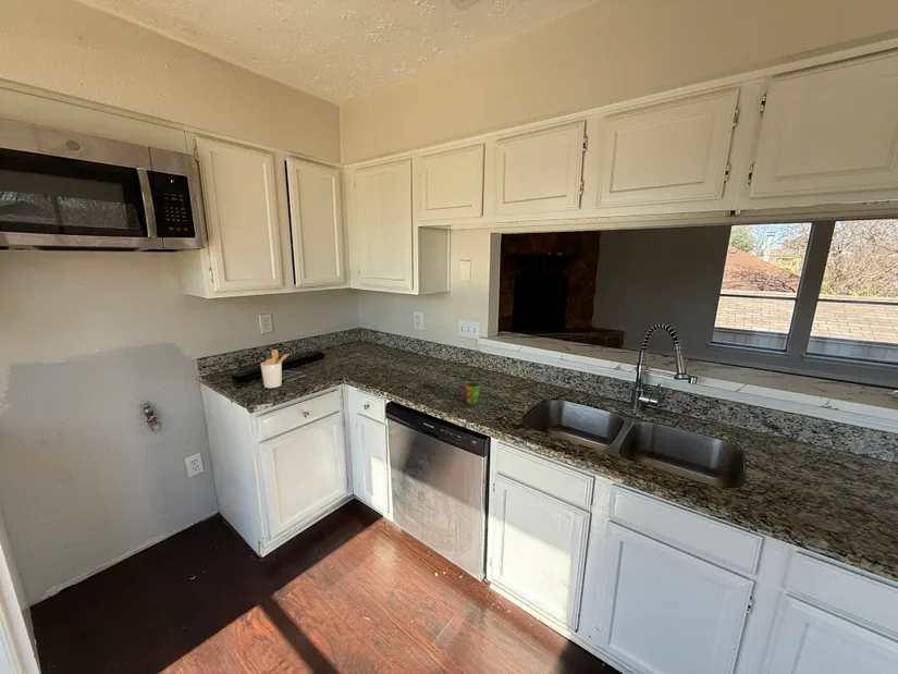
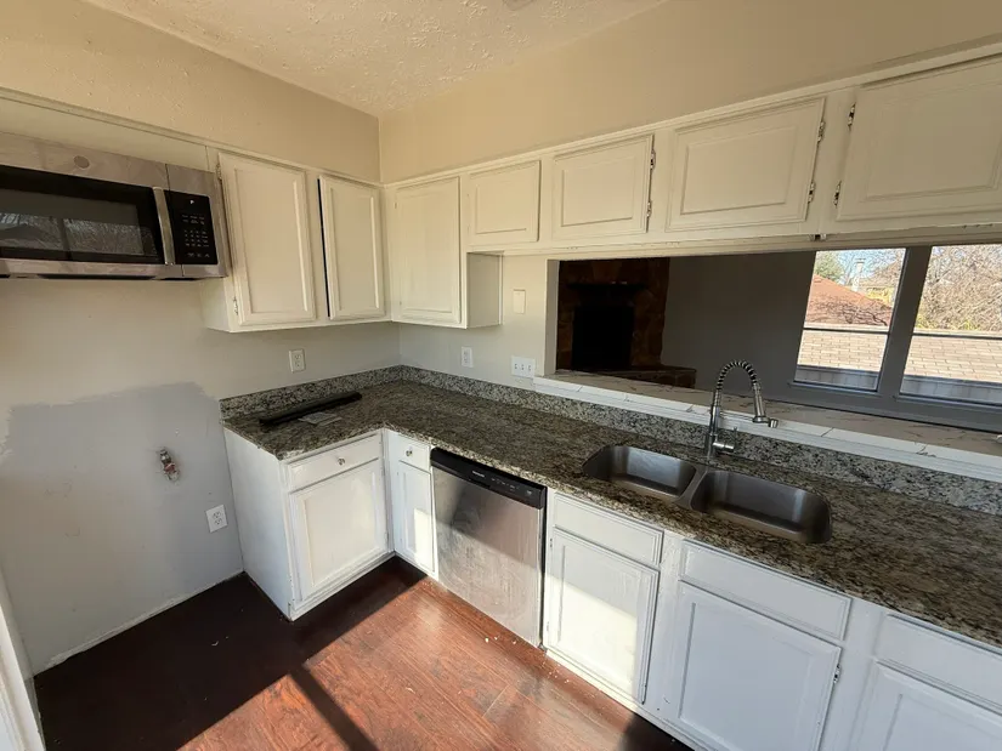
- utensil holder (276, 368)
- cup (468, 393)
